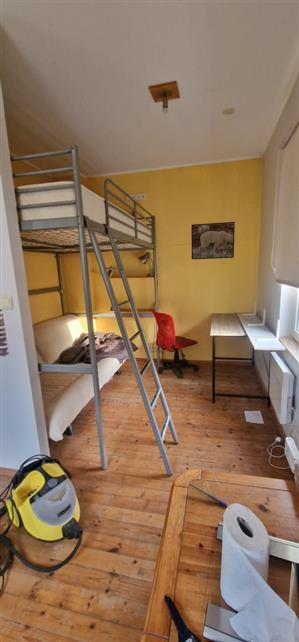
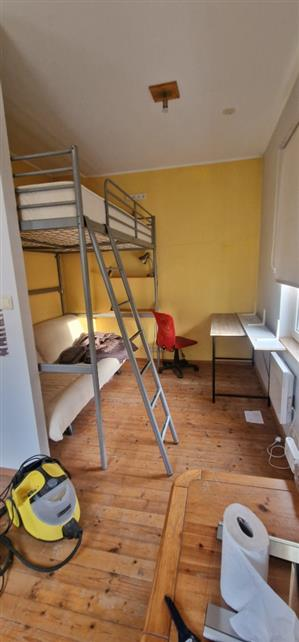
- pen (209, 495)
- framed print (212, 241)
